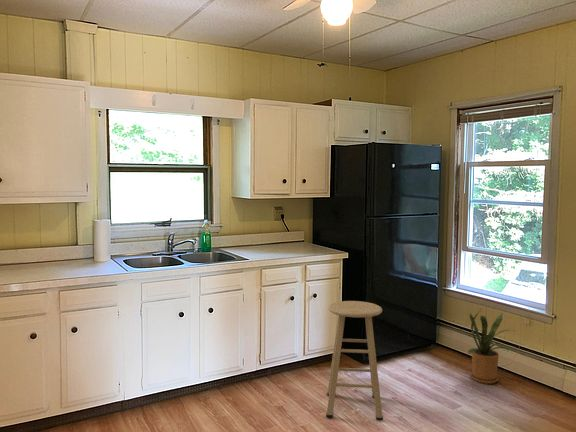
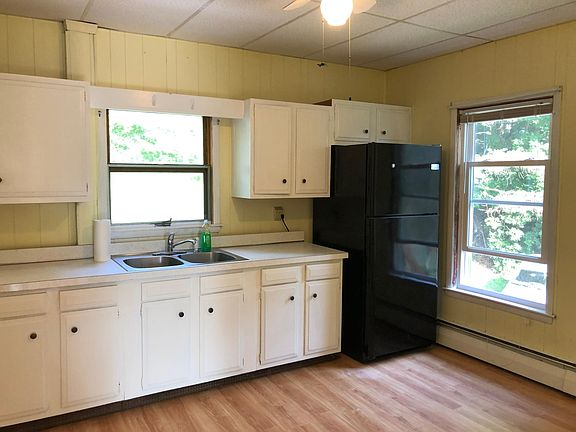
- house plant (489, 345)
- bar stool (354, 352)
